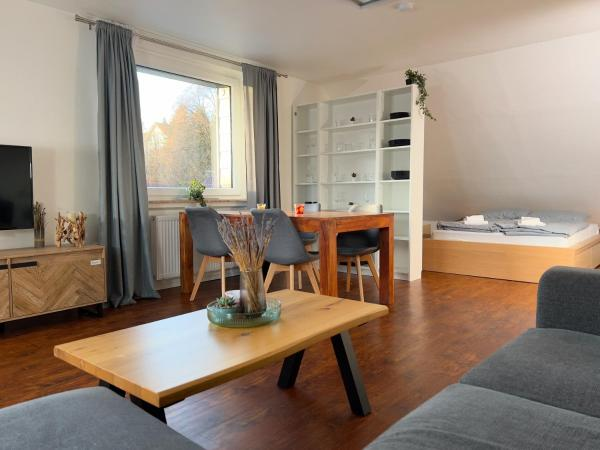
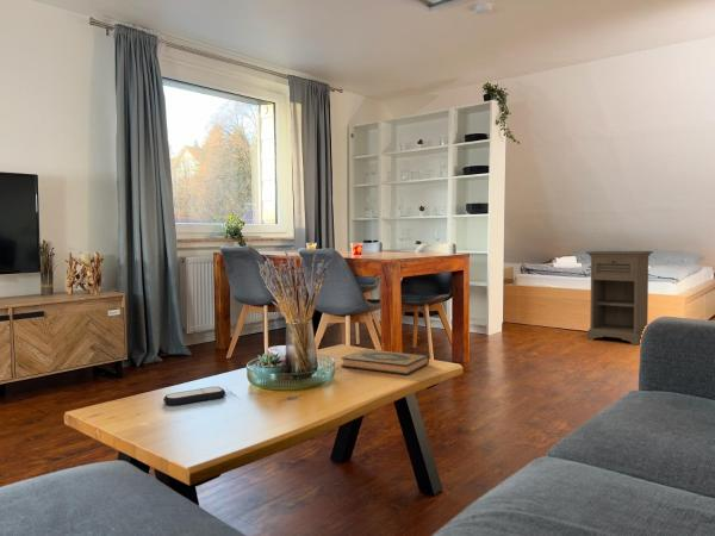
+ nightstand (618, 295)
+ remote control (194, 394)
+ hardback book (385, 360)
